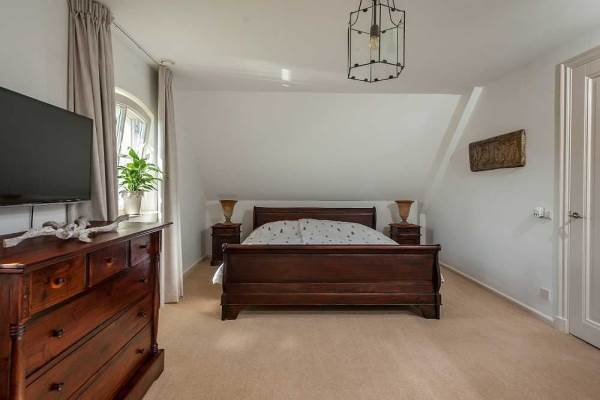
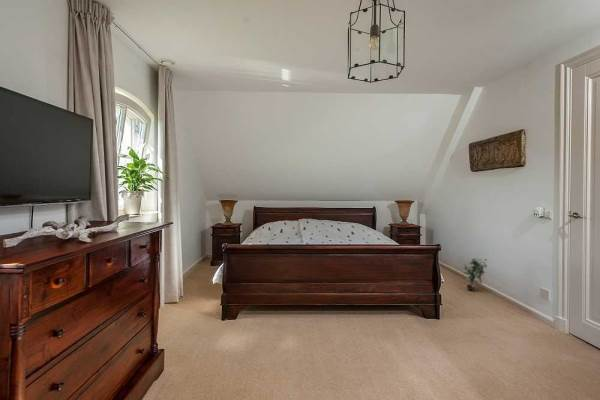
+ potted plant (475, 273)
